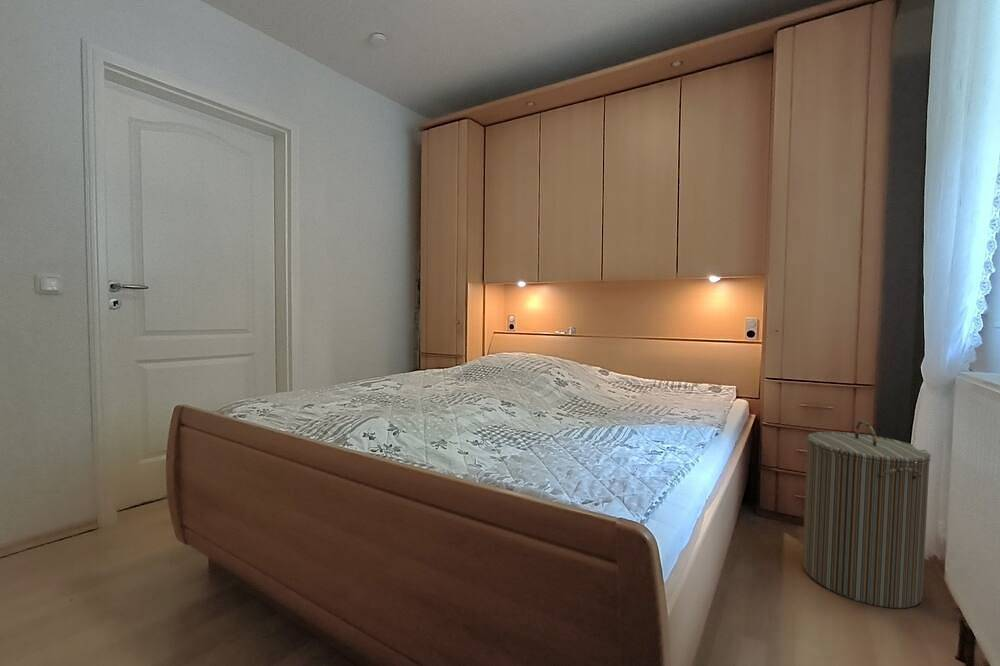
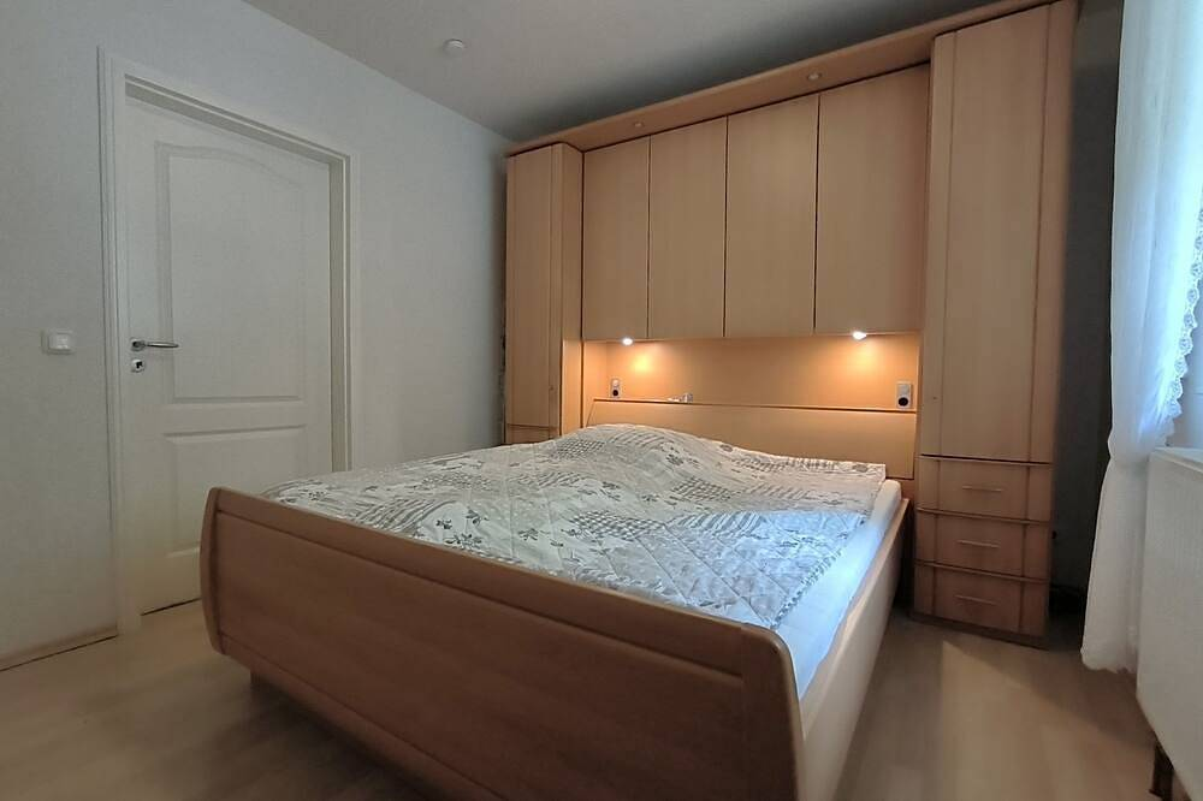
- laundry hamper (862, 501)
